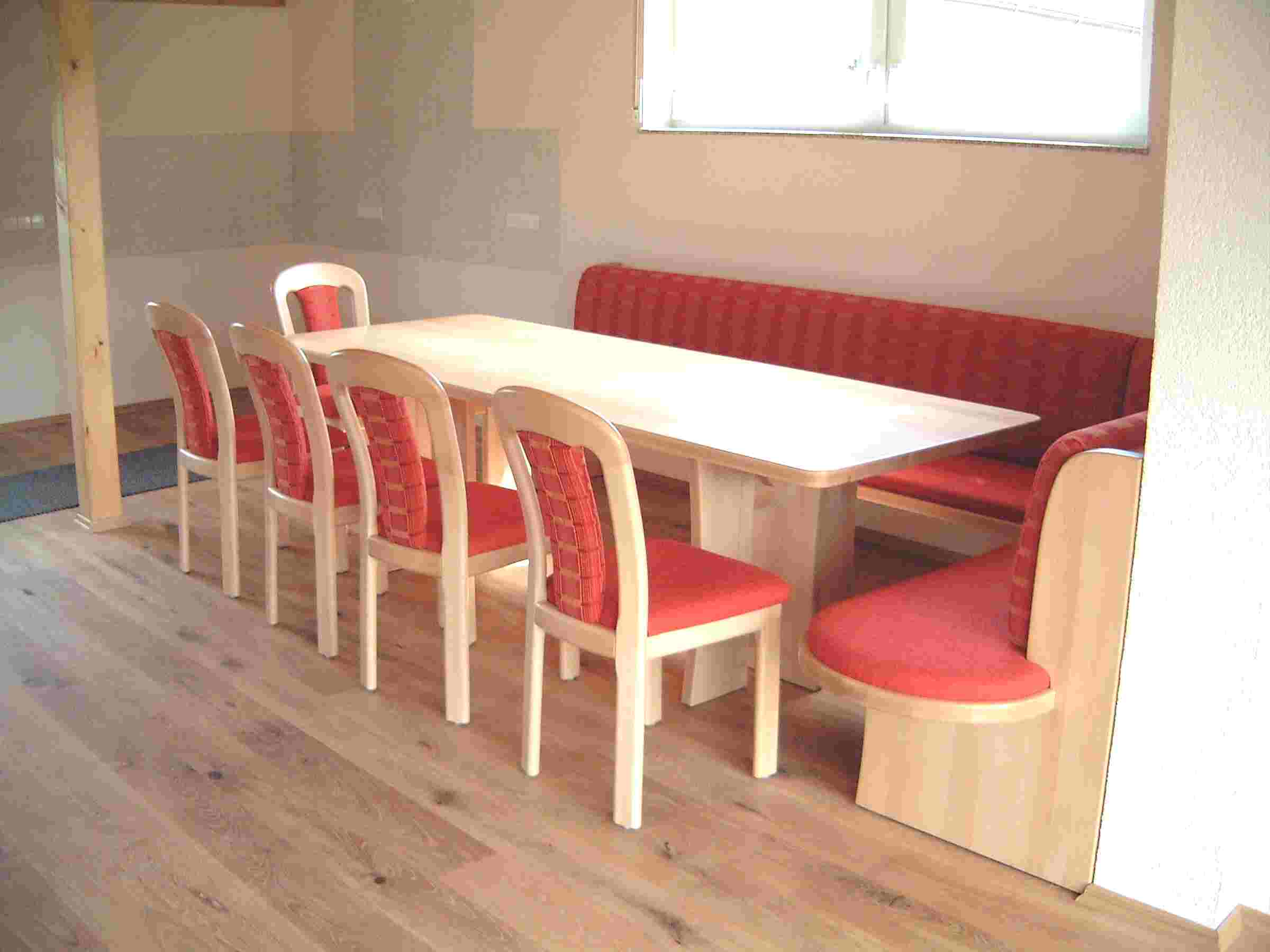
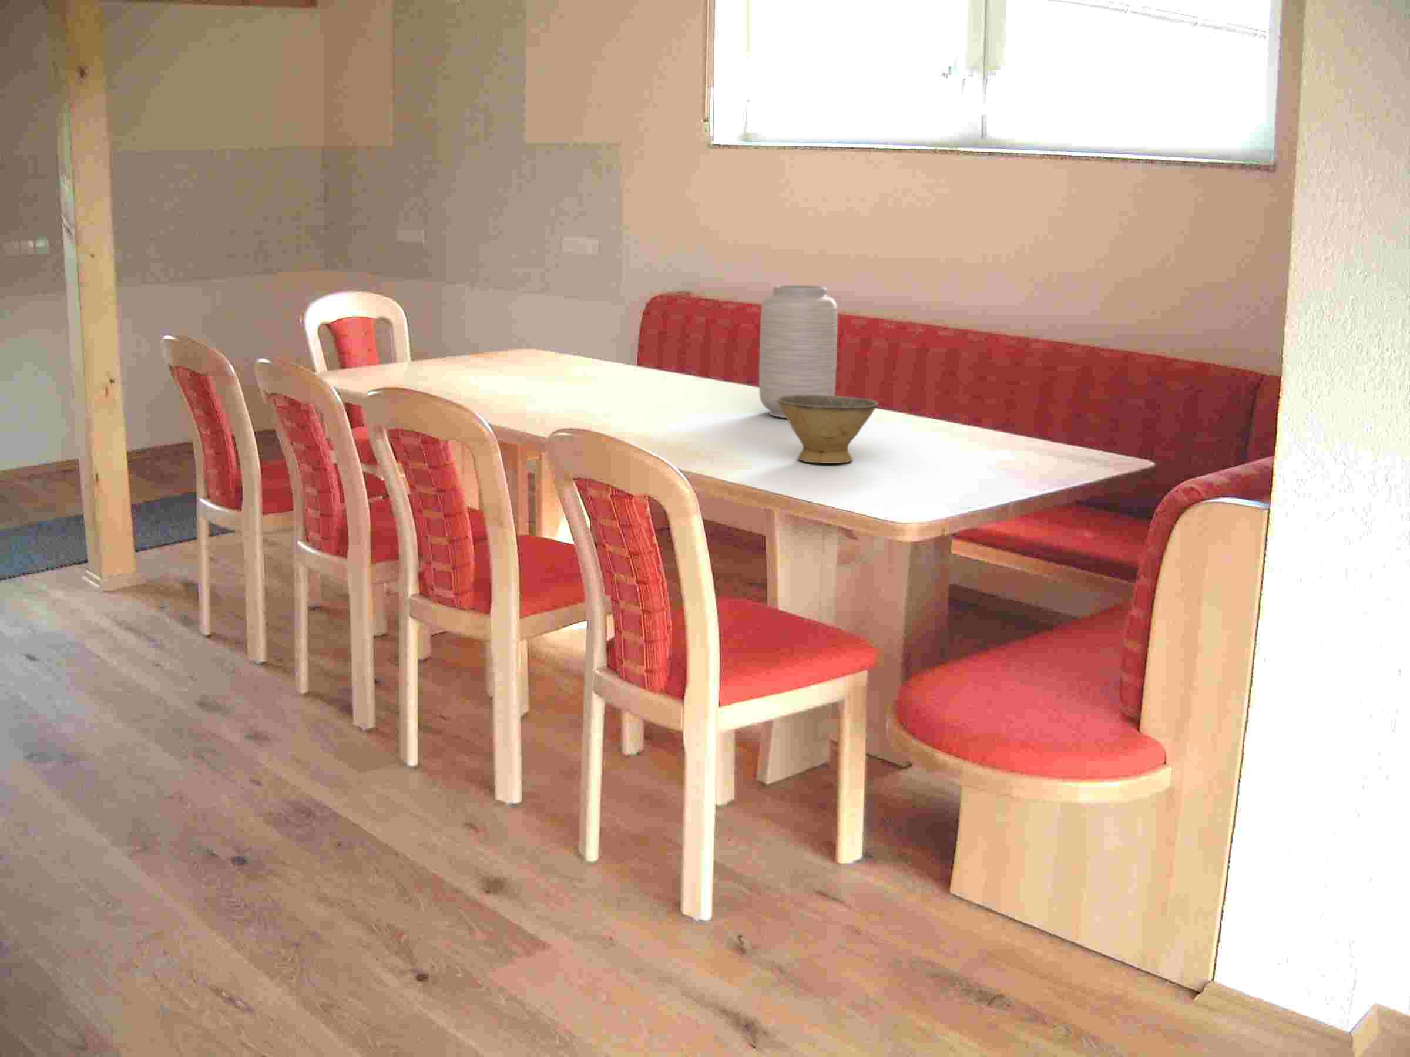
+ vase (798, 351)
+ bowl (827, 430)
